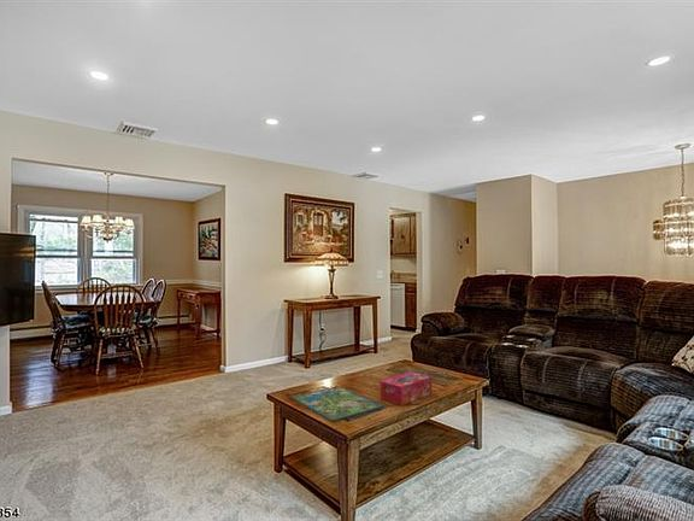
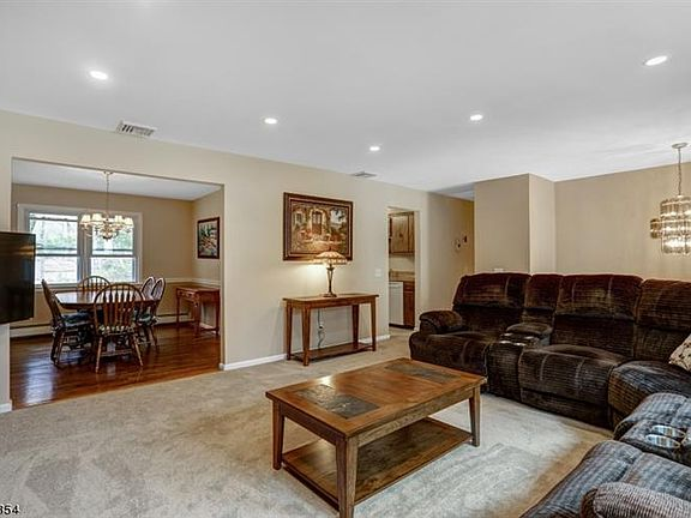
- tissue box (406, 387)
- board game (335, 400)
